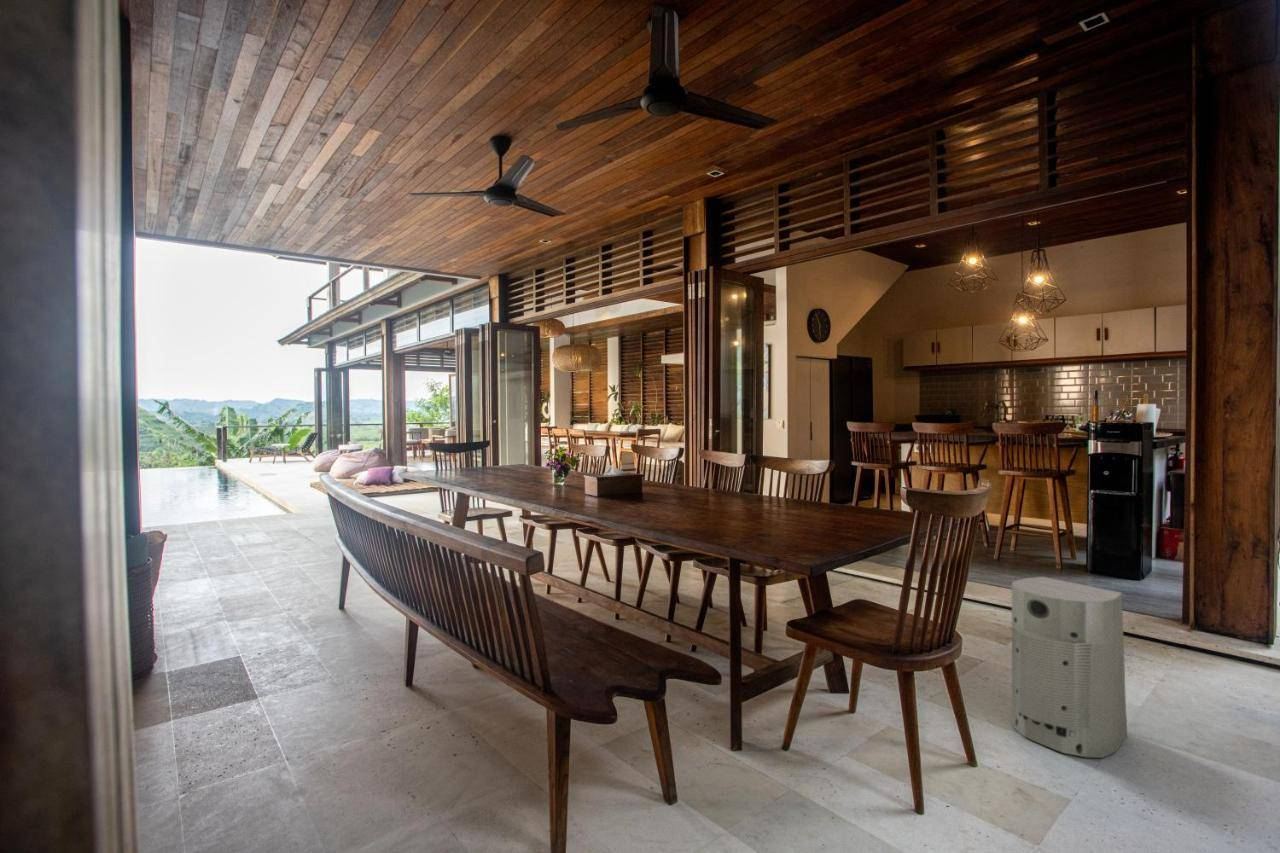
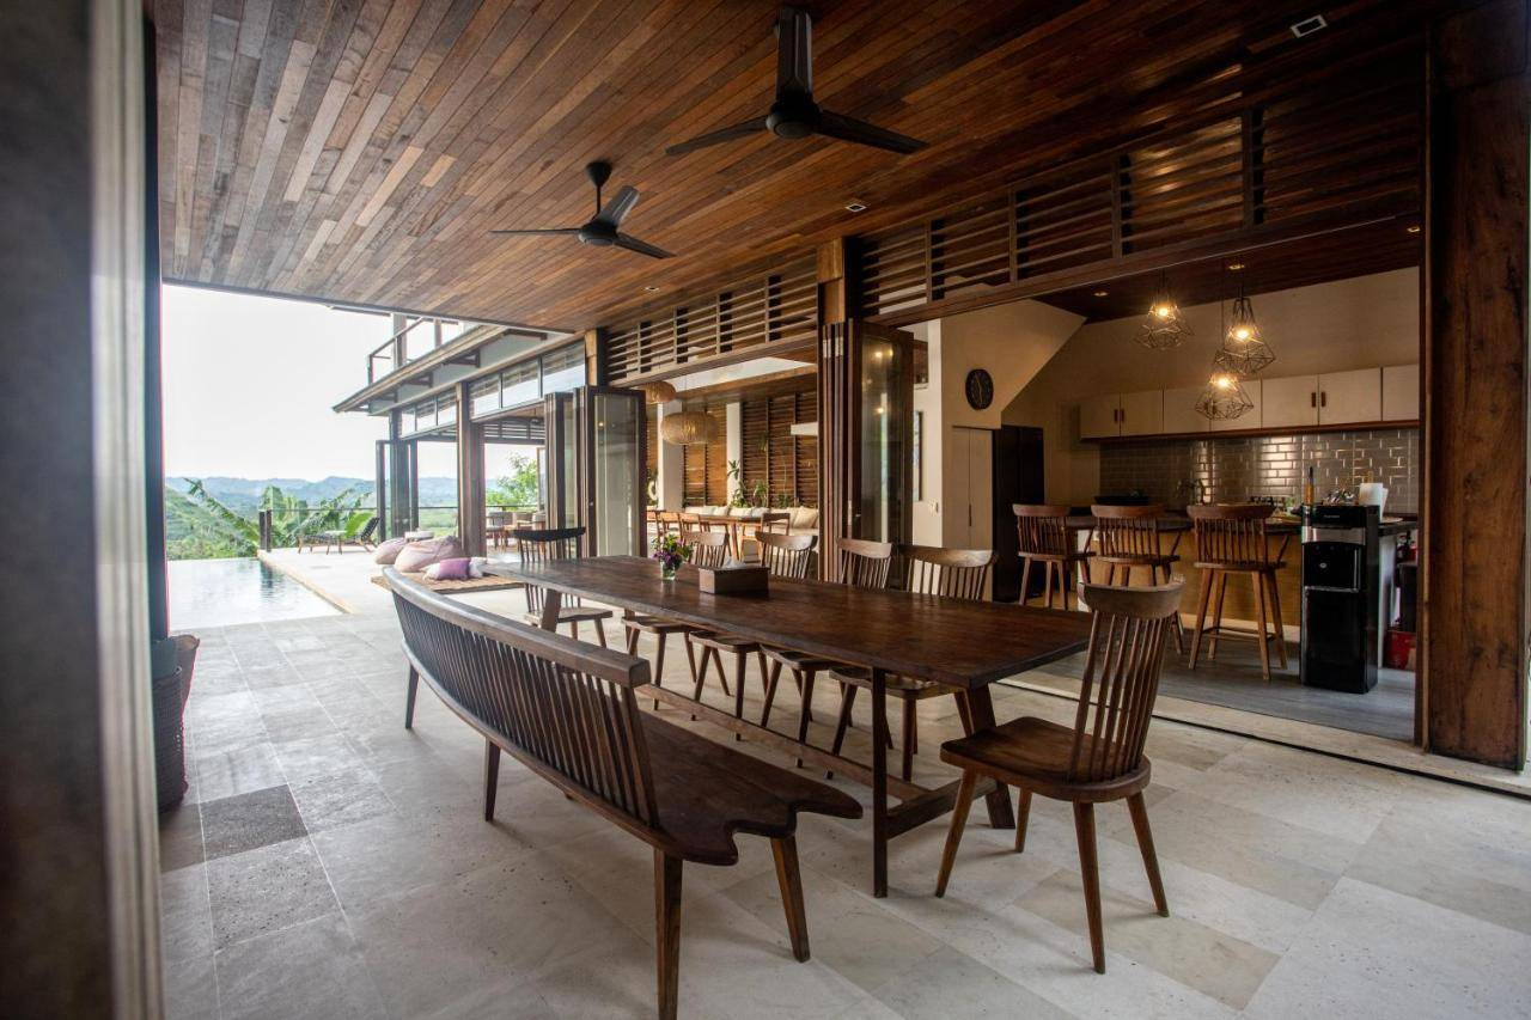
- fan (1062, 661)
